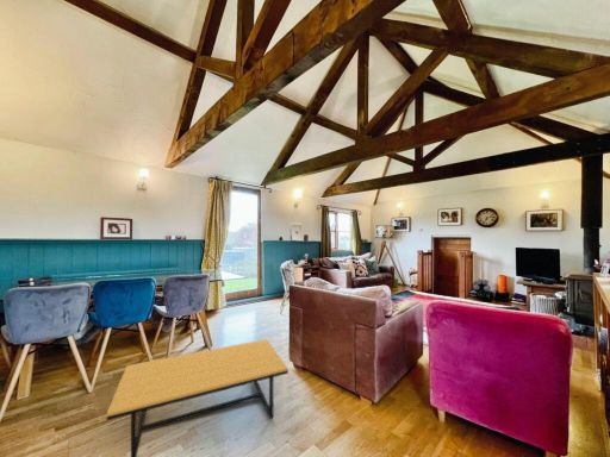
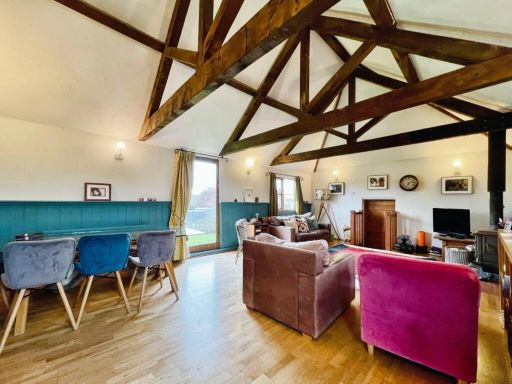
- coffee table (206, 389)
